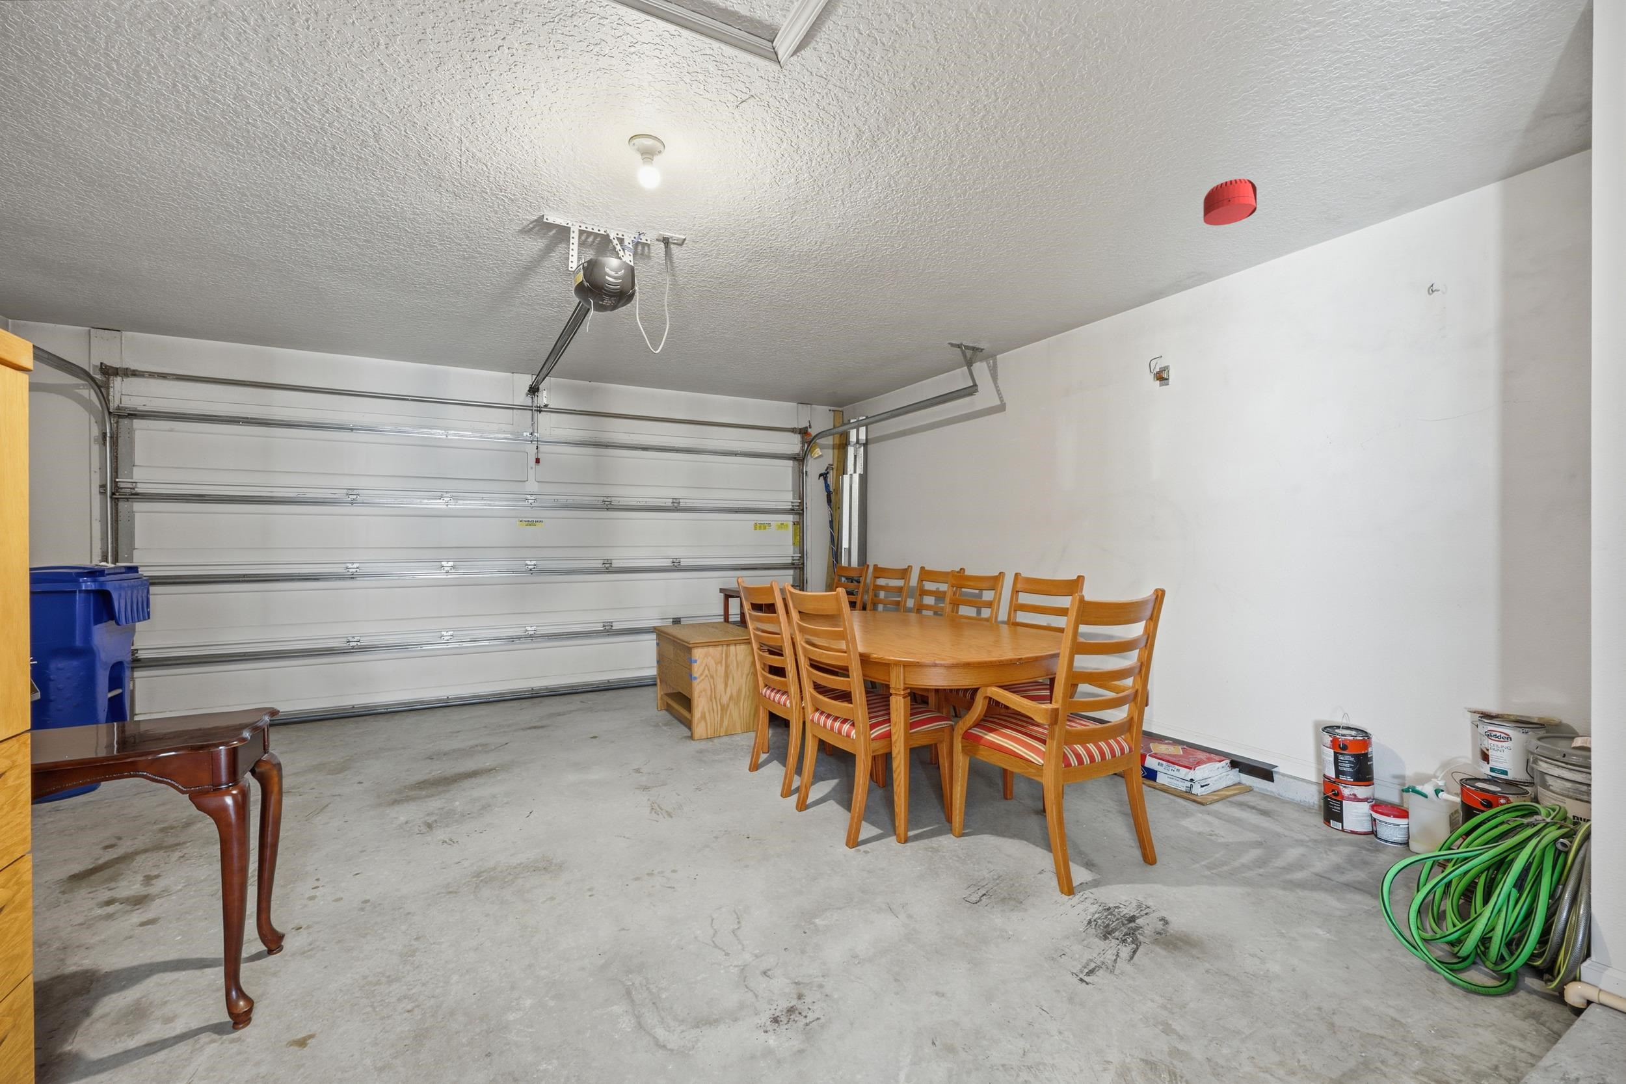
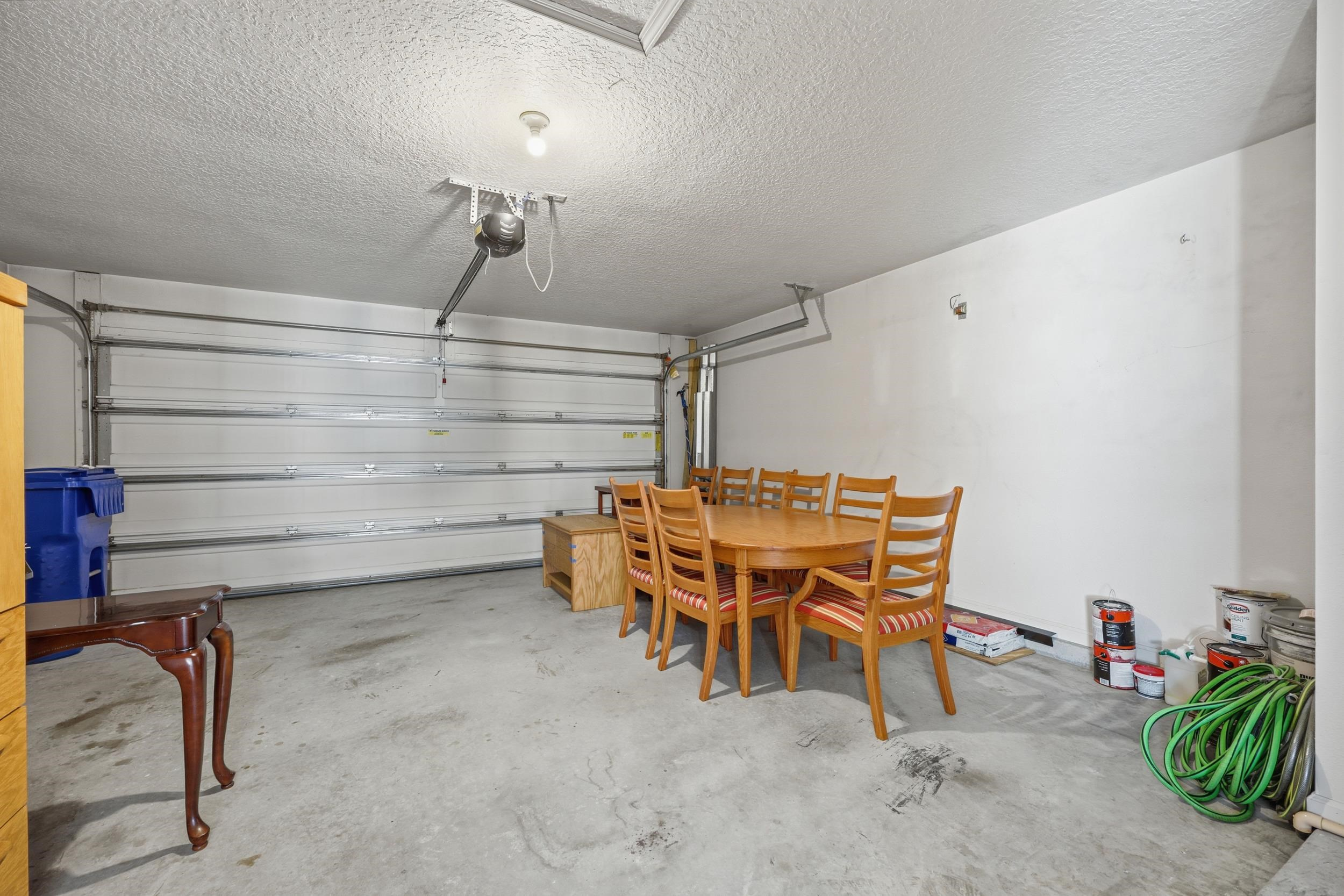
- smoke detector (1229, 201)
